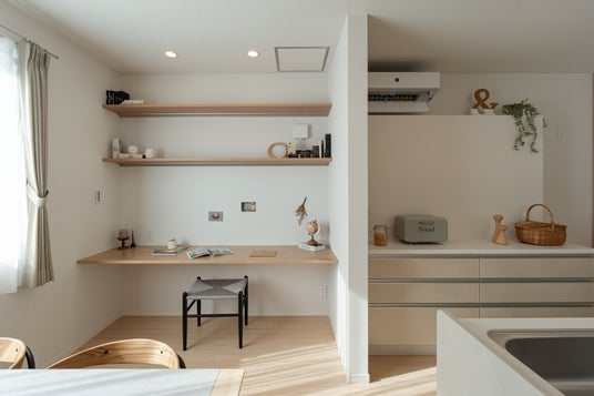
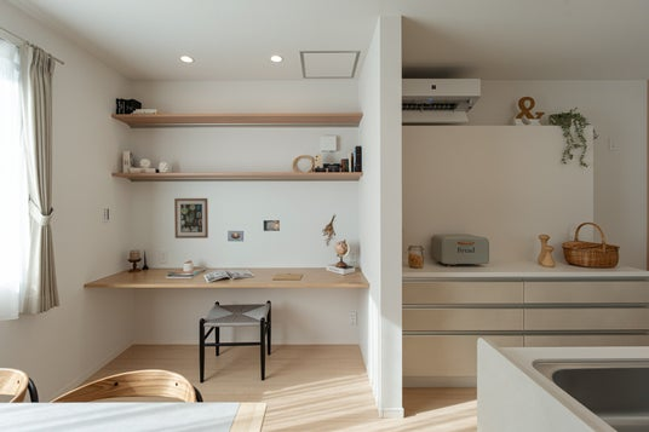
+ wall art (191, 218)
